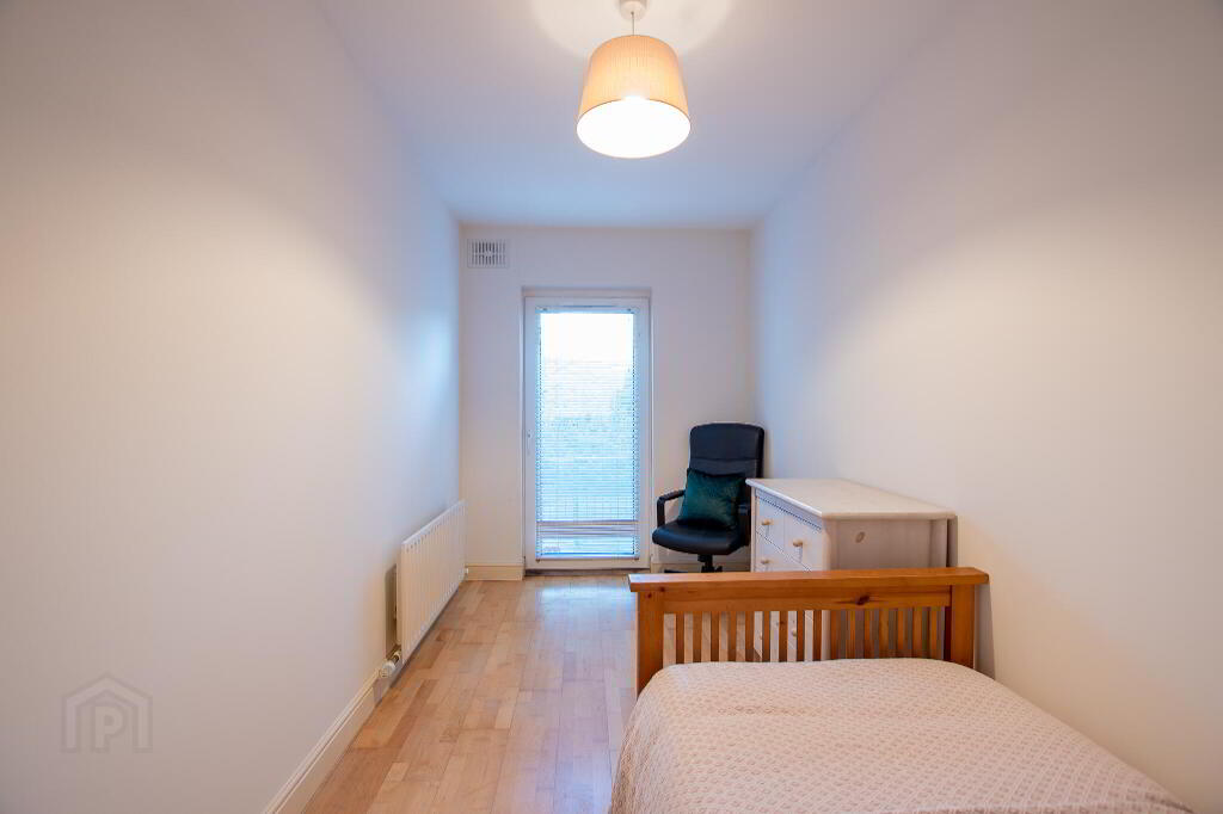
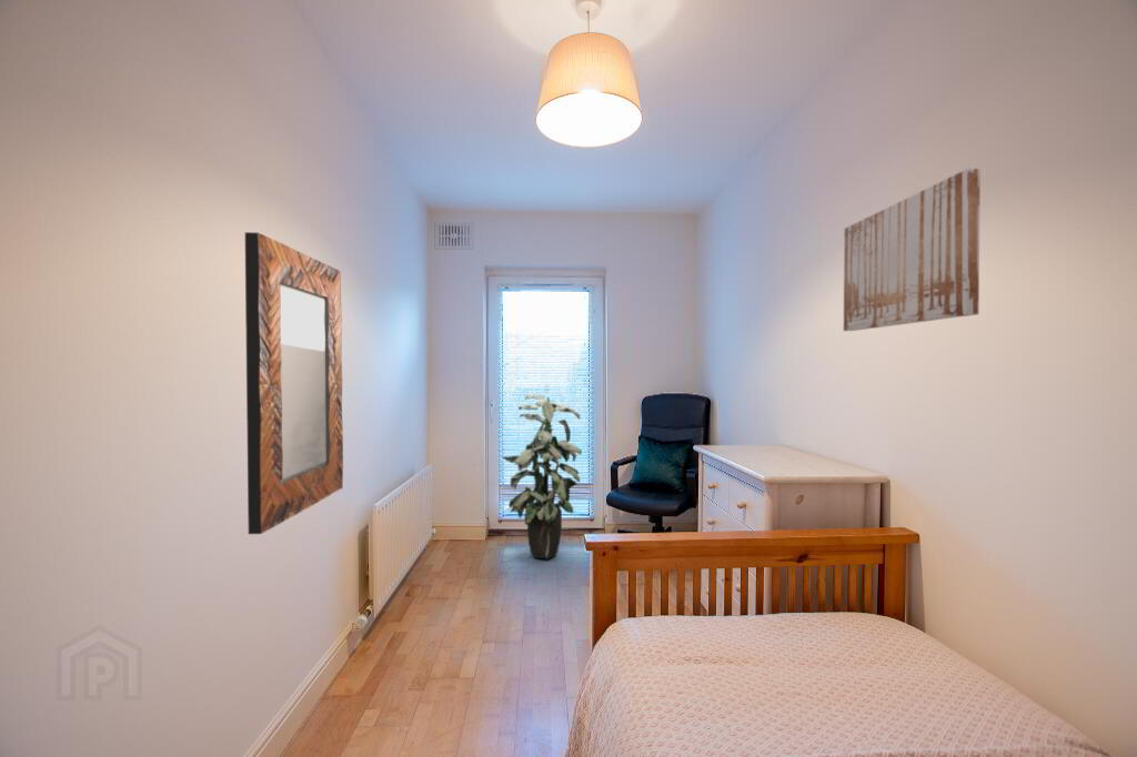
+ indoor plant (542, 474)
+ home mirror (302, 381)
+ wall art (899, 263)
